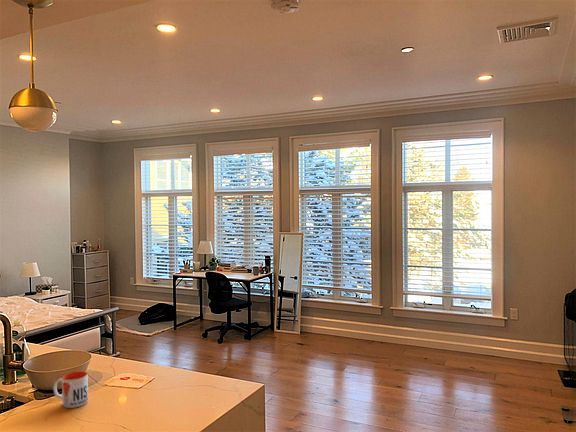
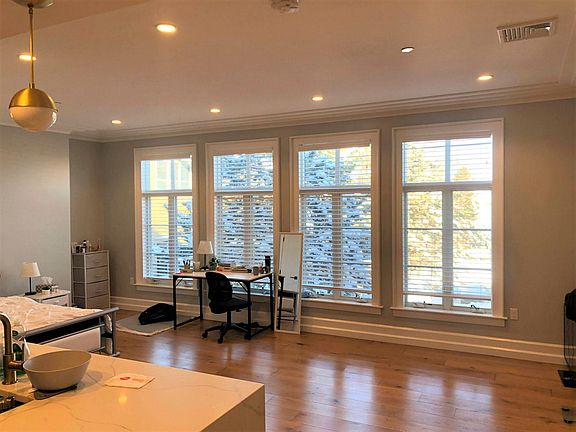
- mug (70, 389)
